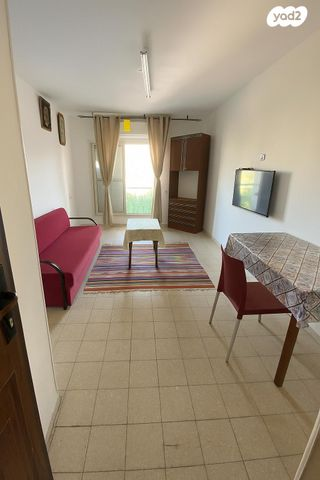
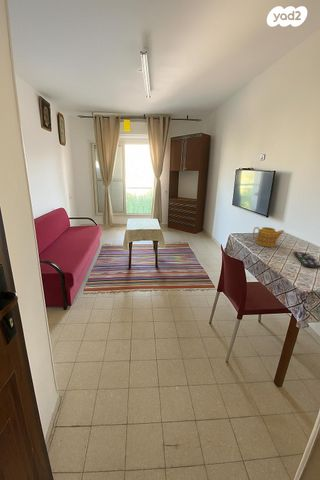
+ teapot (267, 236)
+ remote control (306, 259)
